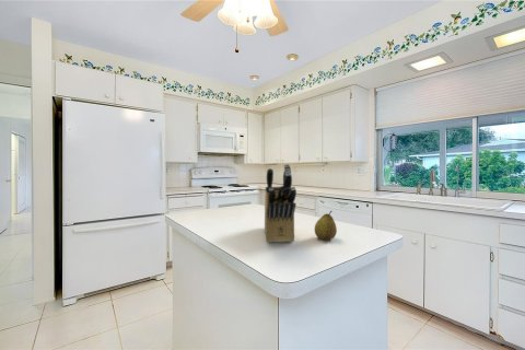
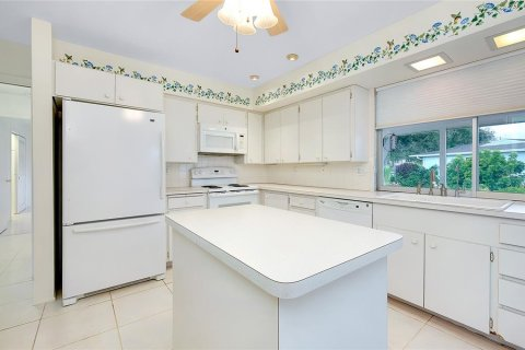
- fruit (325, 224)
- knife block (278, 200)
